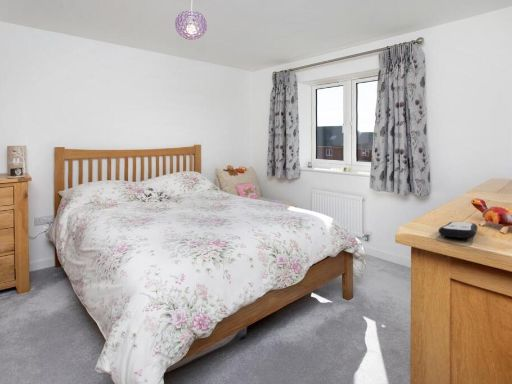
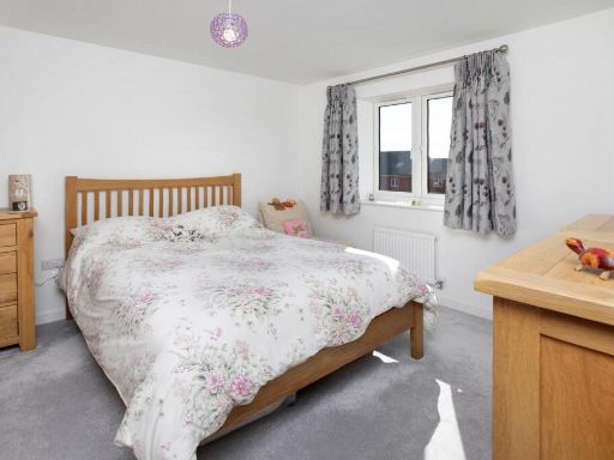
- remote control (459, 228)
